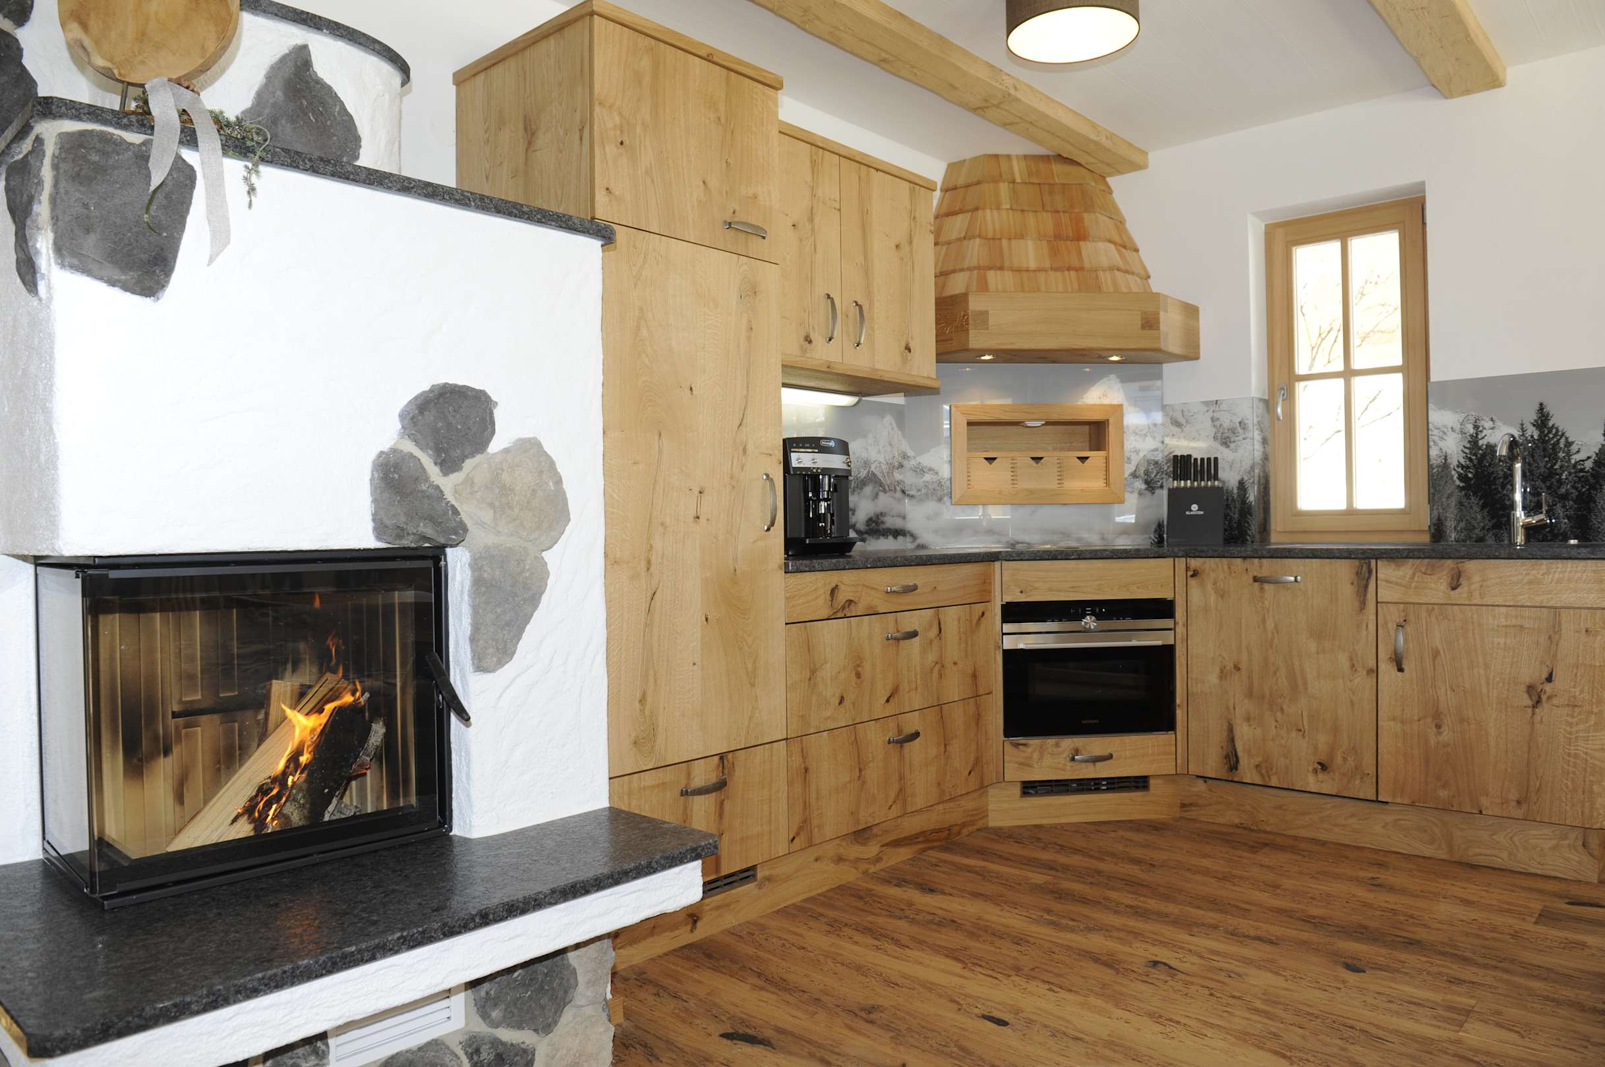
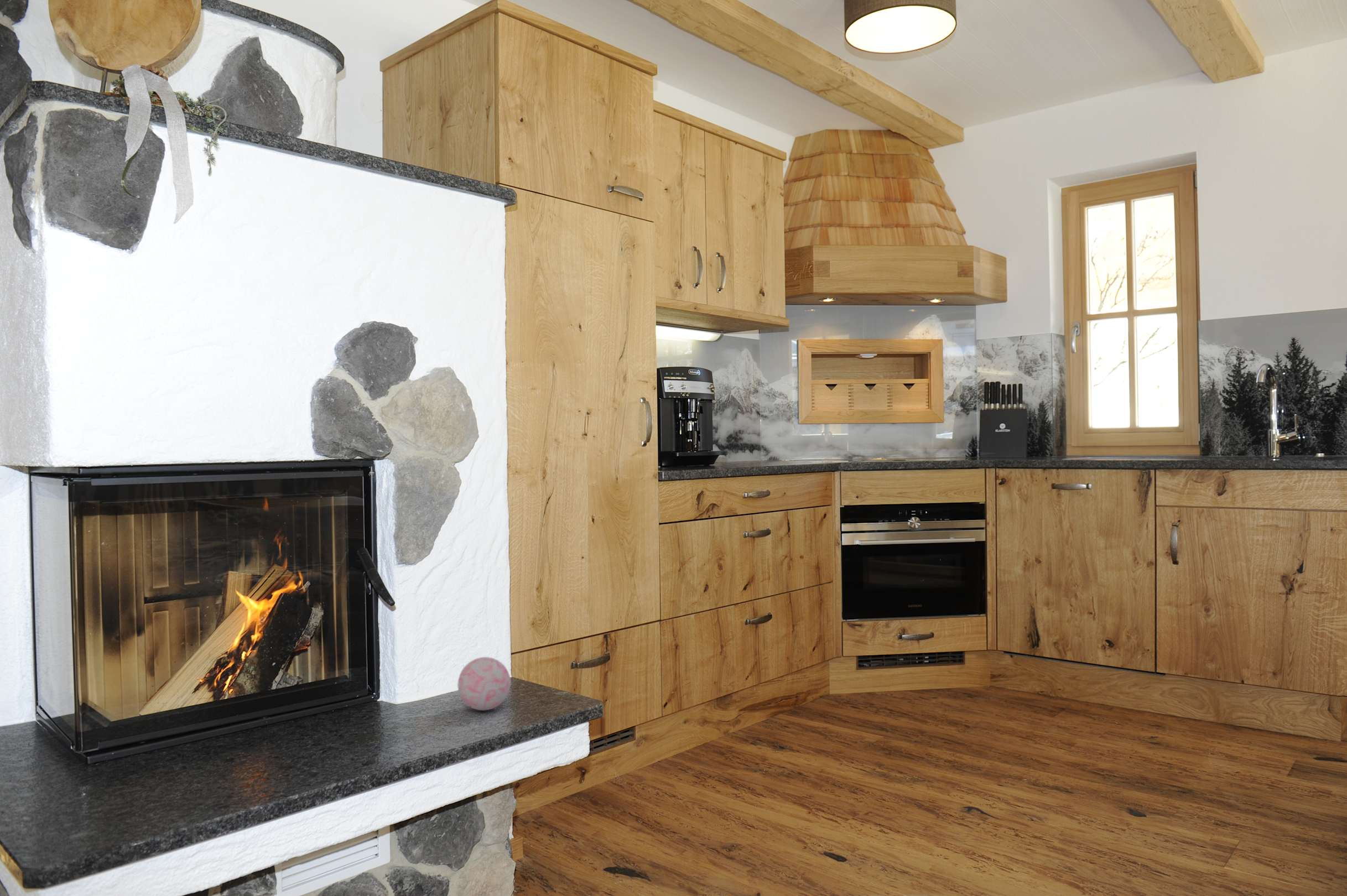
+ decorative ball (484, 683)
